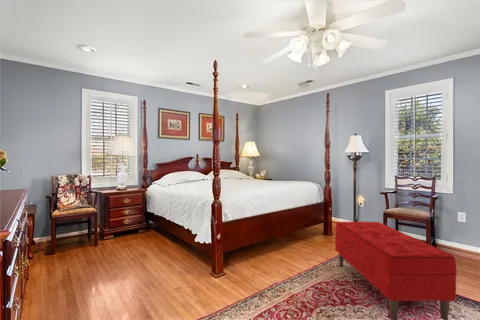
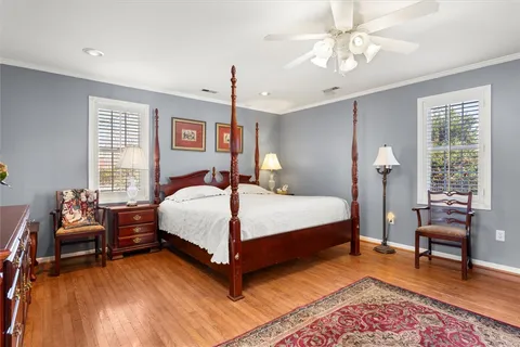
- bench (382, 260)
